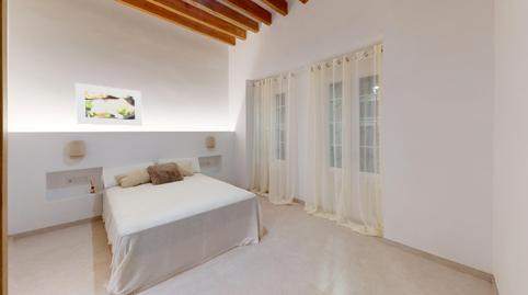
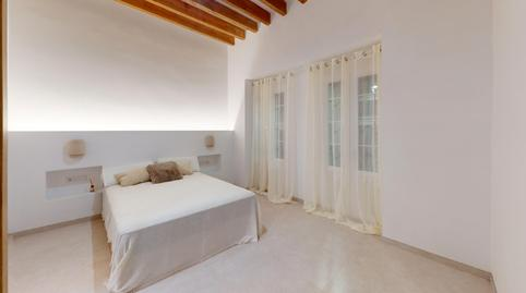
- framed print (111, 106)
